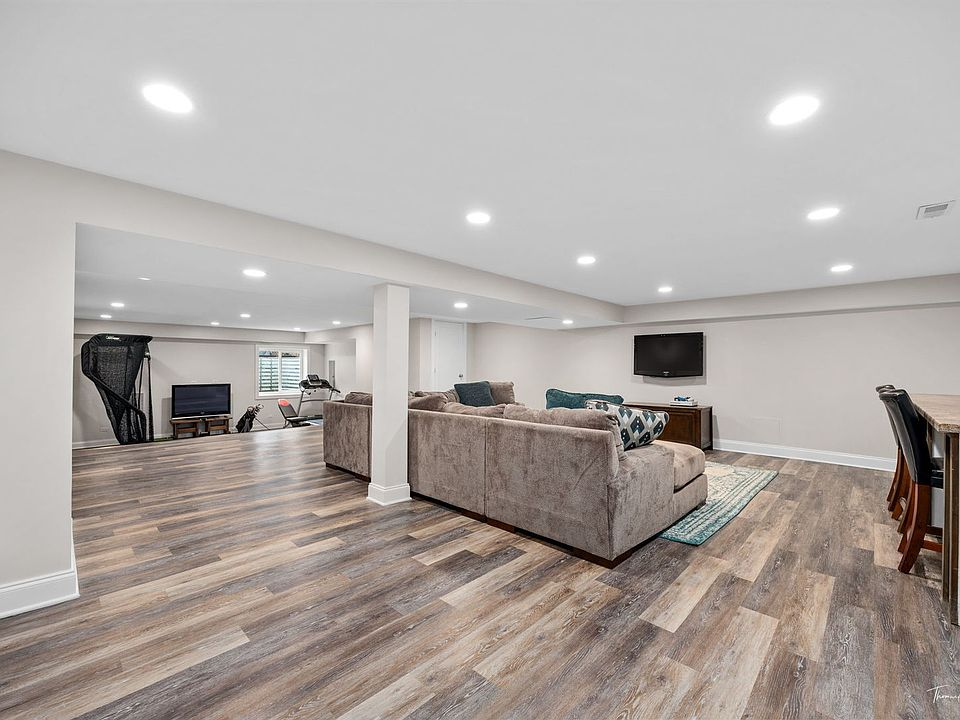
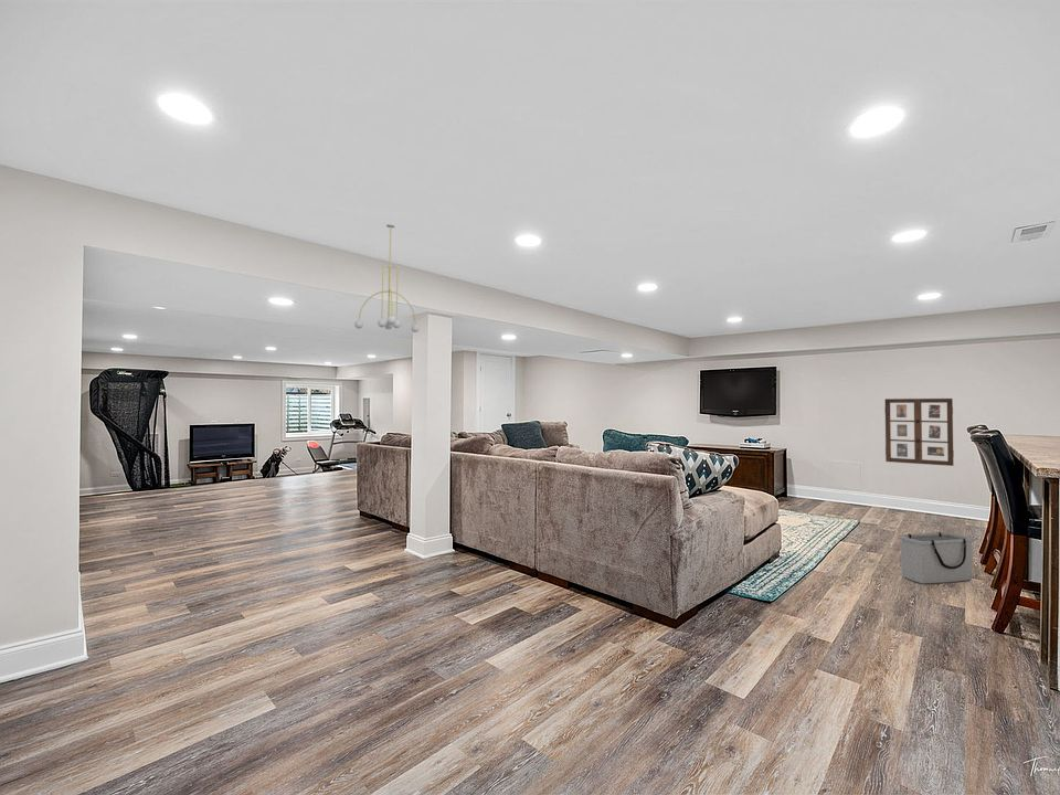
+ storage bin (936, 556)
+ chandelier (389, 275)
+ picture frame (918, 431)
